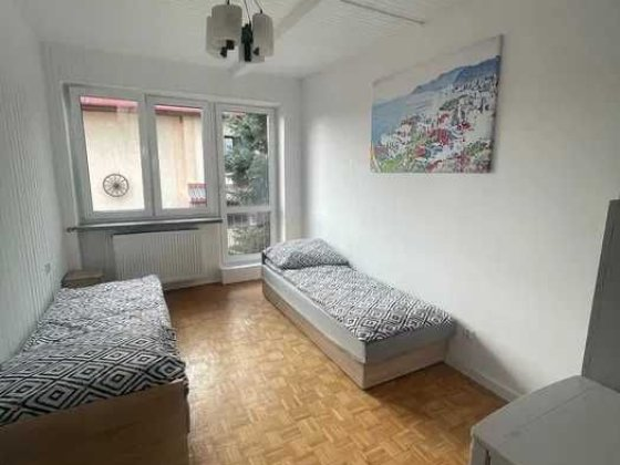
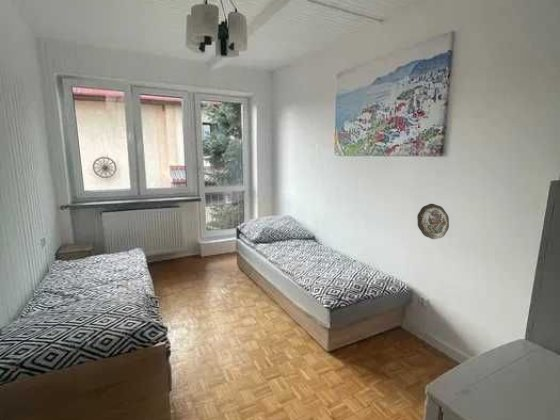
+ decorative plate (433, 221)
